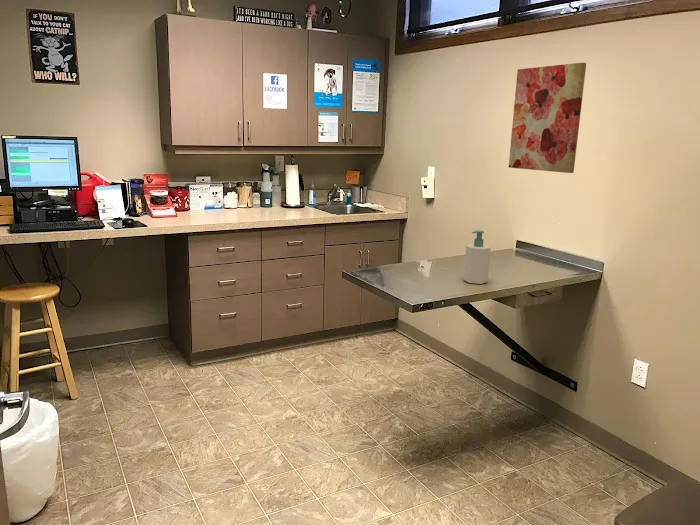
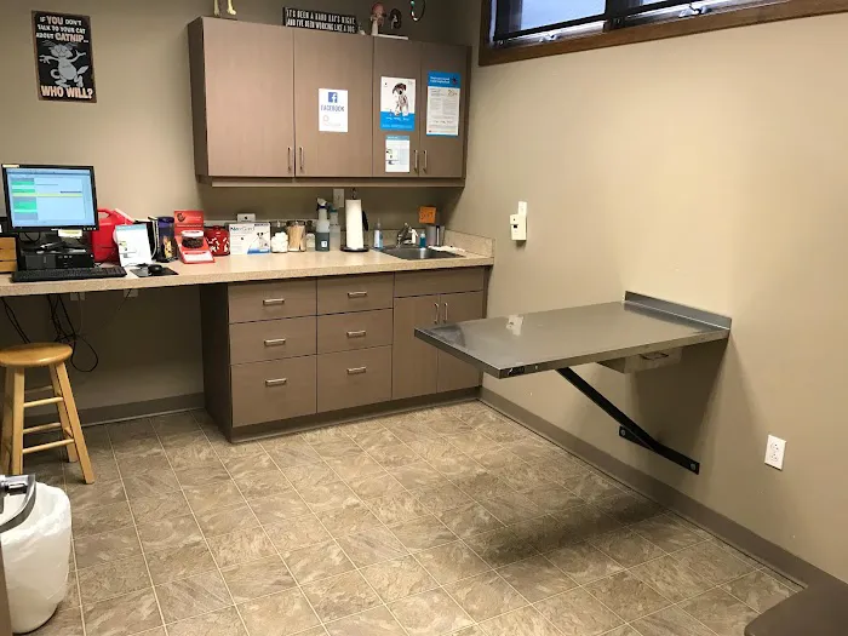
- wall art (544, 119)
- soap bottle (477, 256)
